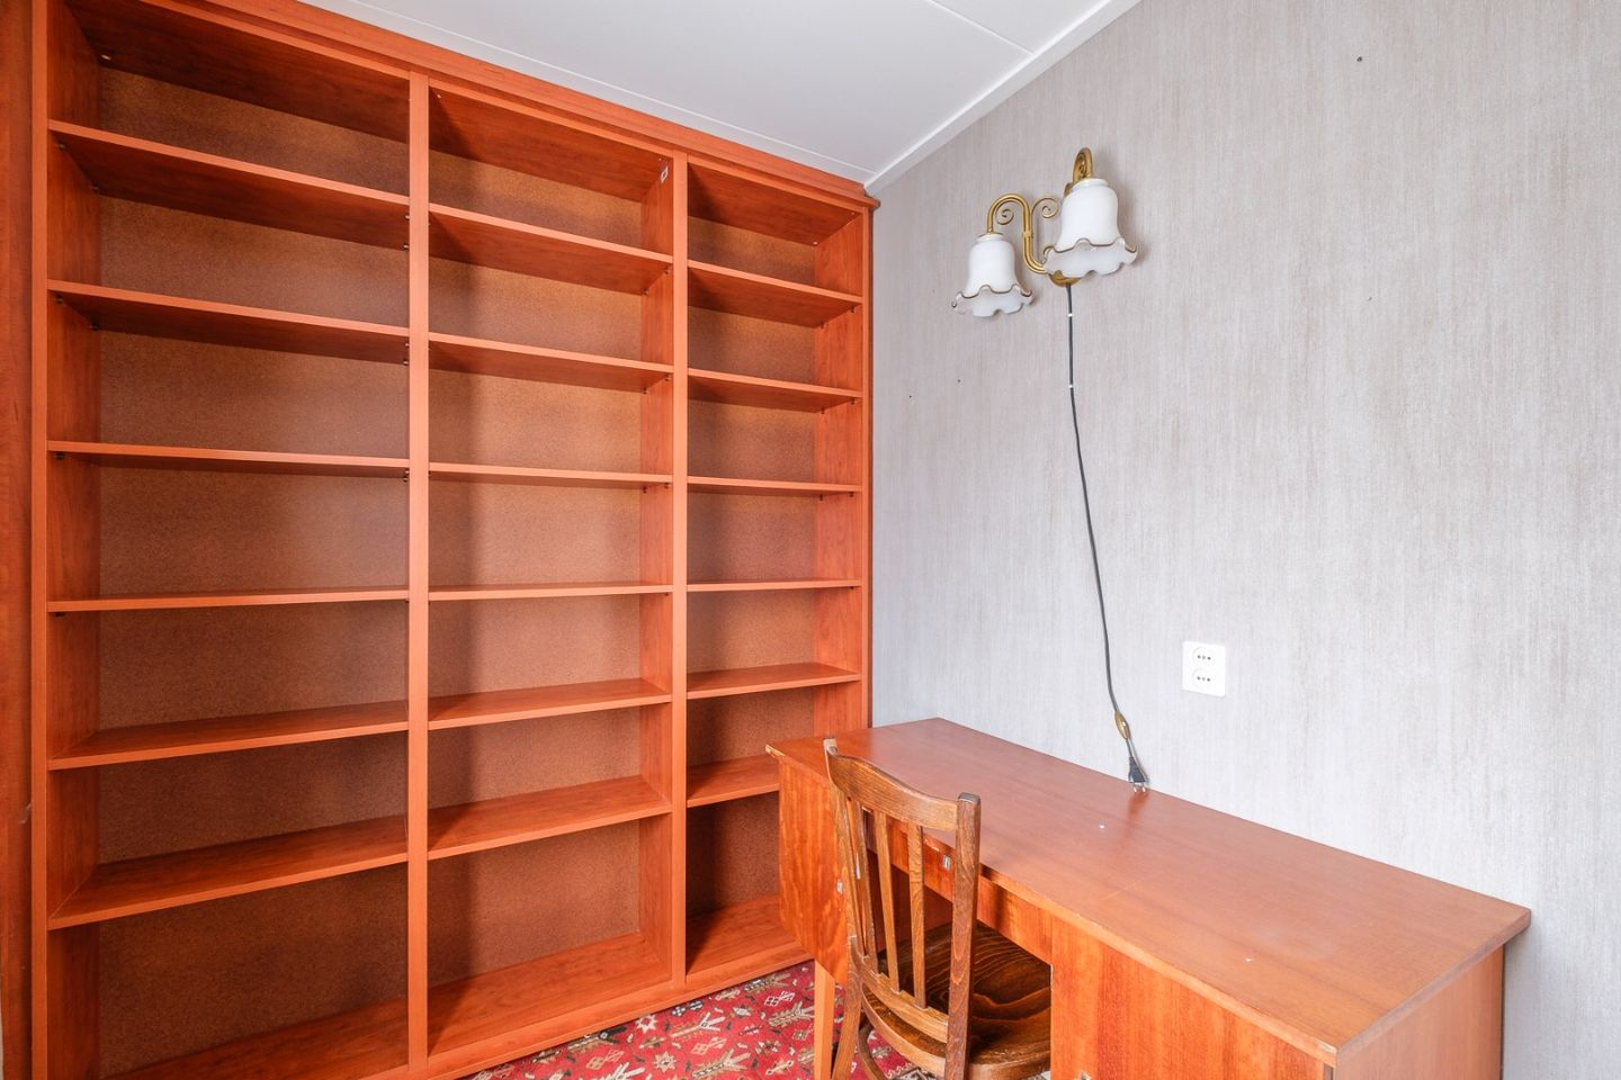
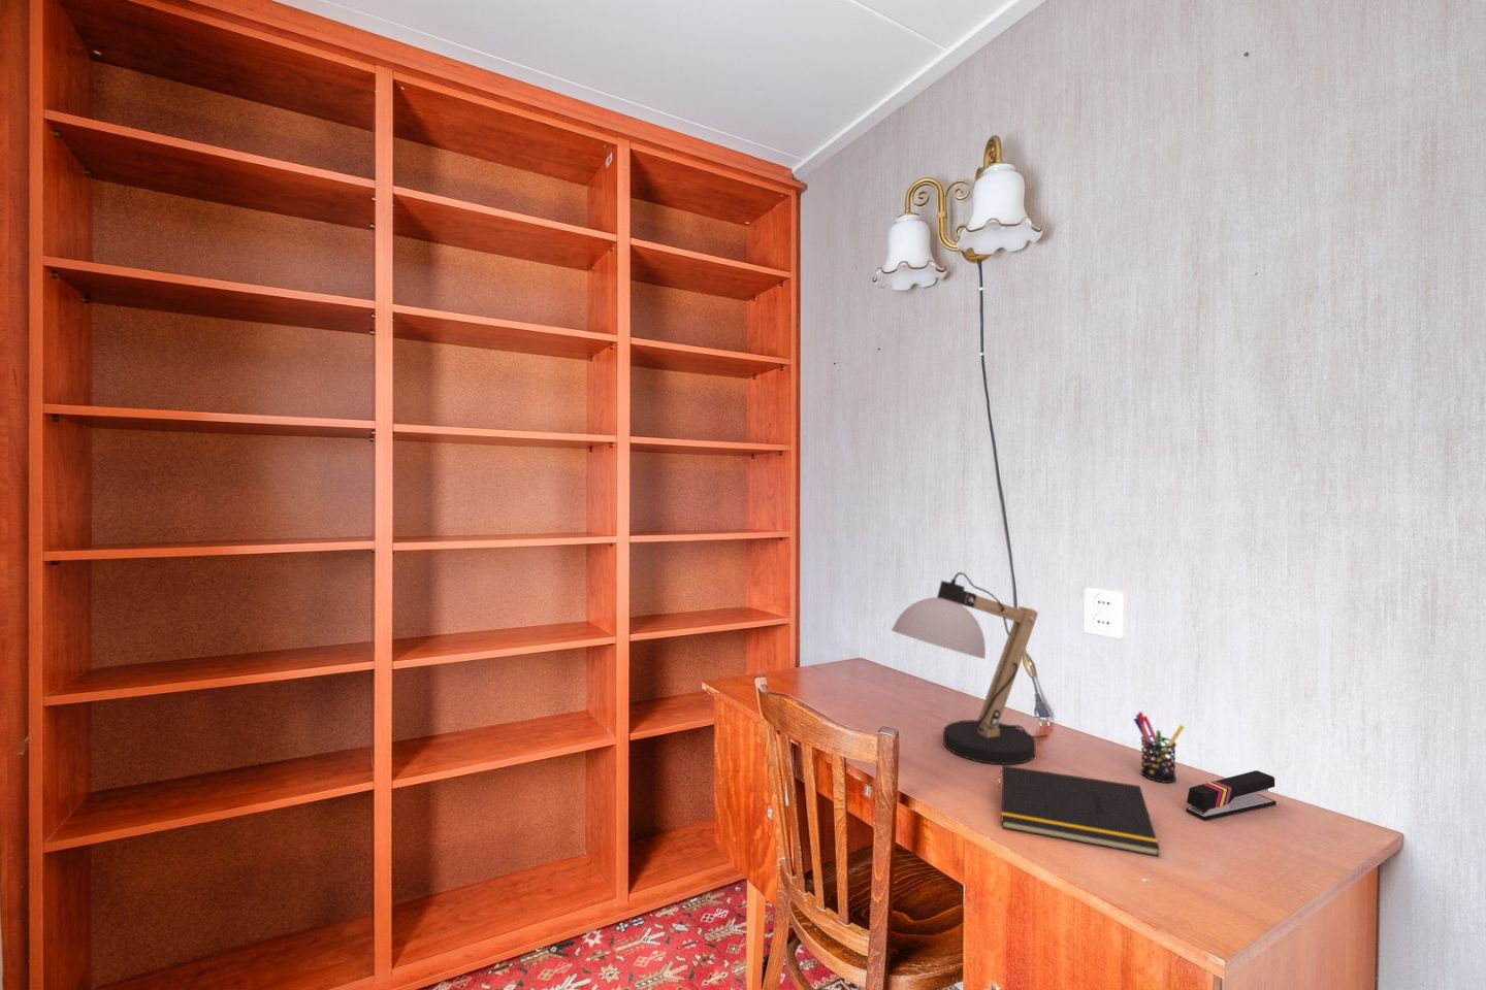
+ desk lamp (979, 657)
+ pen holder (1155, 746)
+ notepad (1072, 805)
+ stapler (1231, 793)
